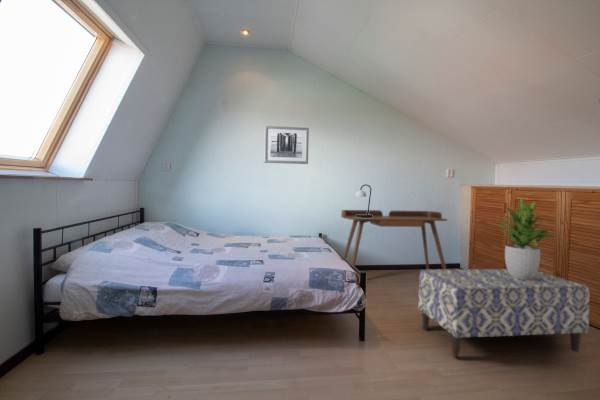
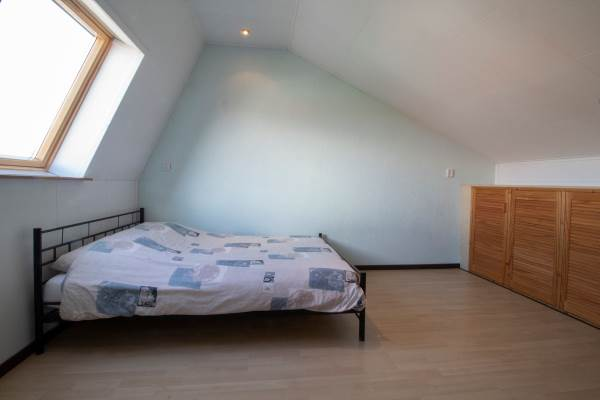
- wall art (286, 145)
- bench (496, 308)
- table lamp (364, 196)
- potted plant (523, 237)
- desk (392, 226)
